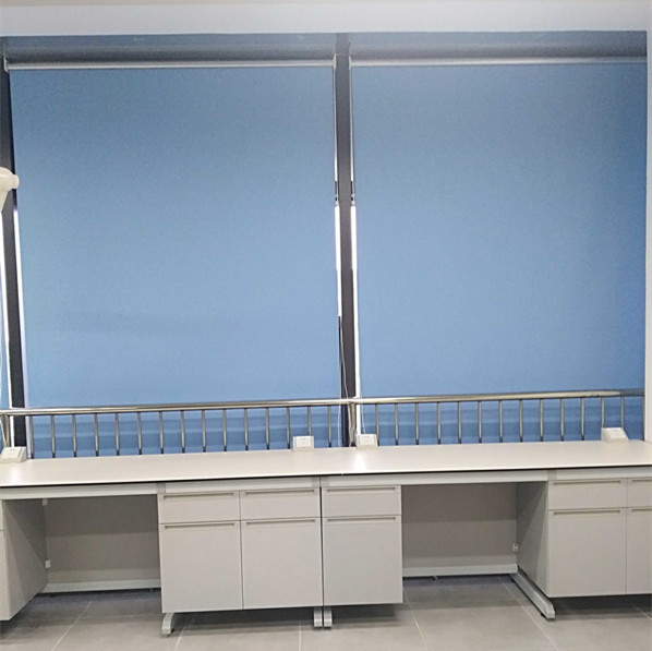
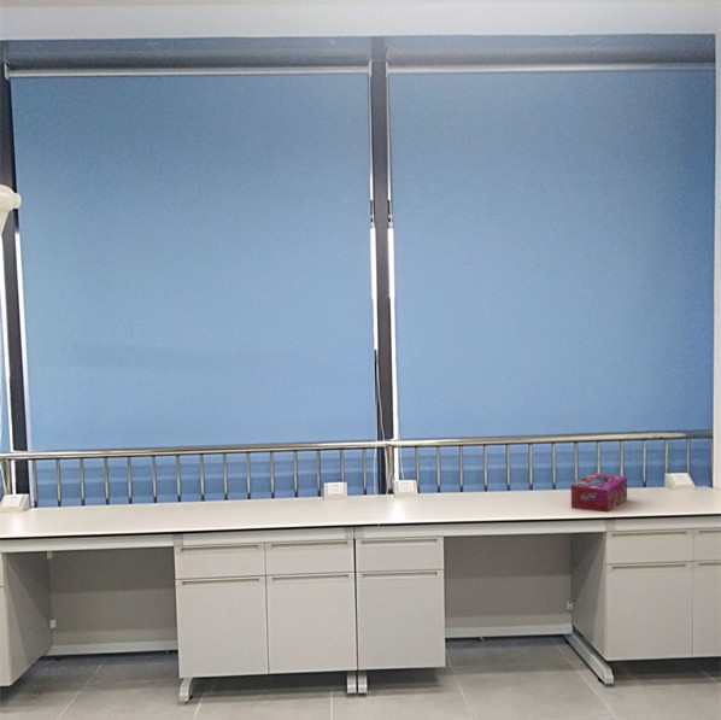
+ tissue box (599, 492)
